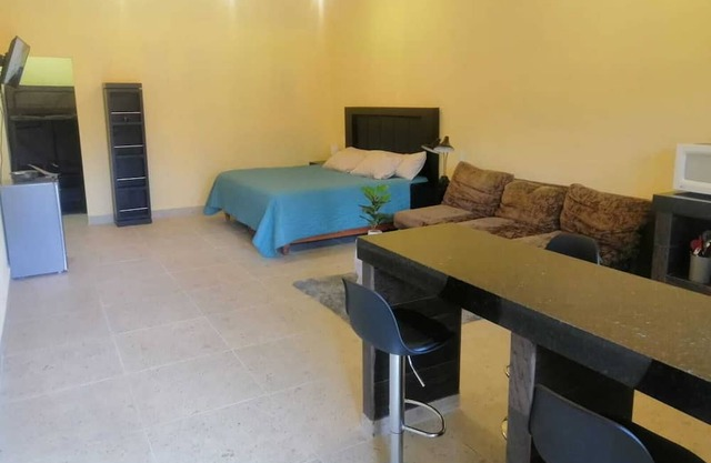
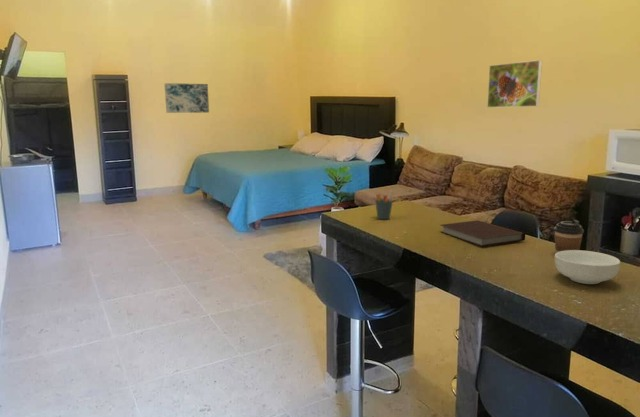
+ pen holder (383, 204)
+ coffee cup (568, 237)
+ notebook (480, 232)
+ cereal bowl (585, 268)
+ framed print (513, 85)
+ wall art (187, 98)
